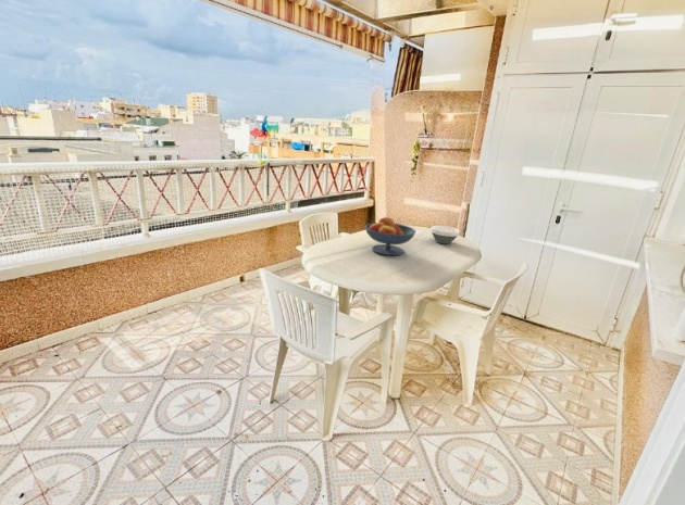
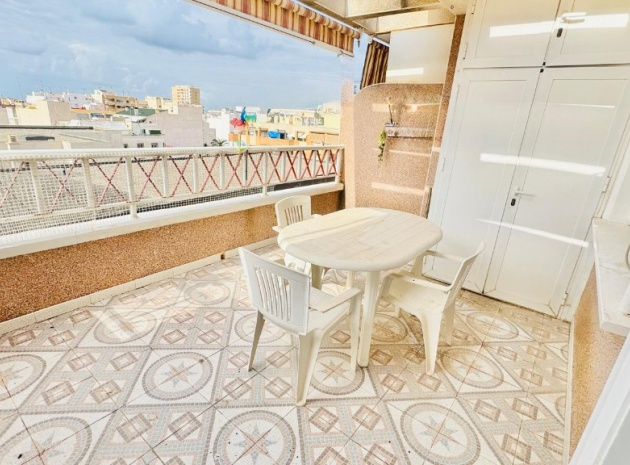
- bowl (444, 235)
- fruit bowl (389, 235)
